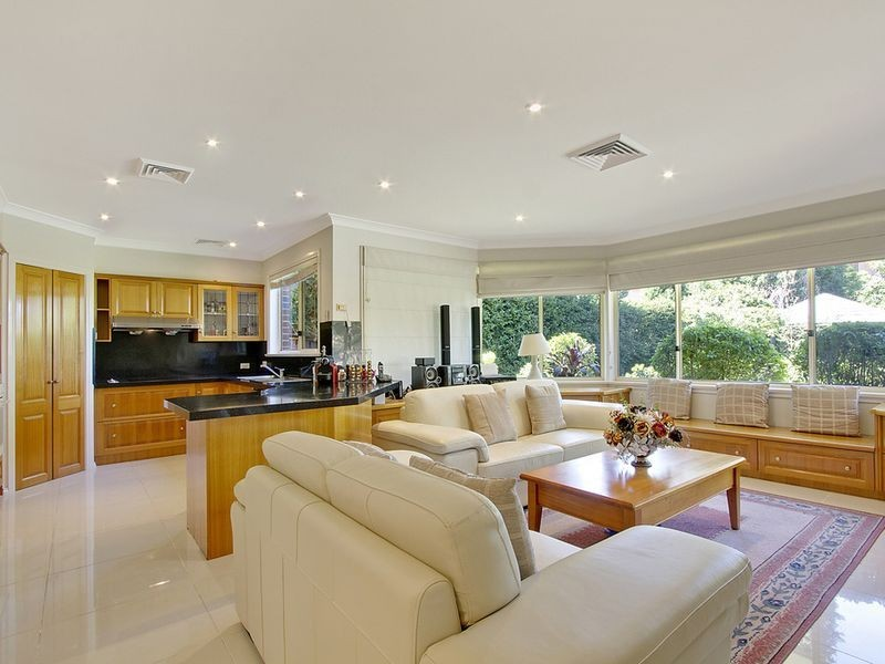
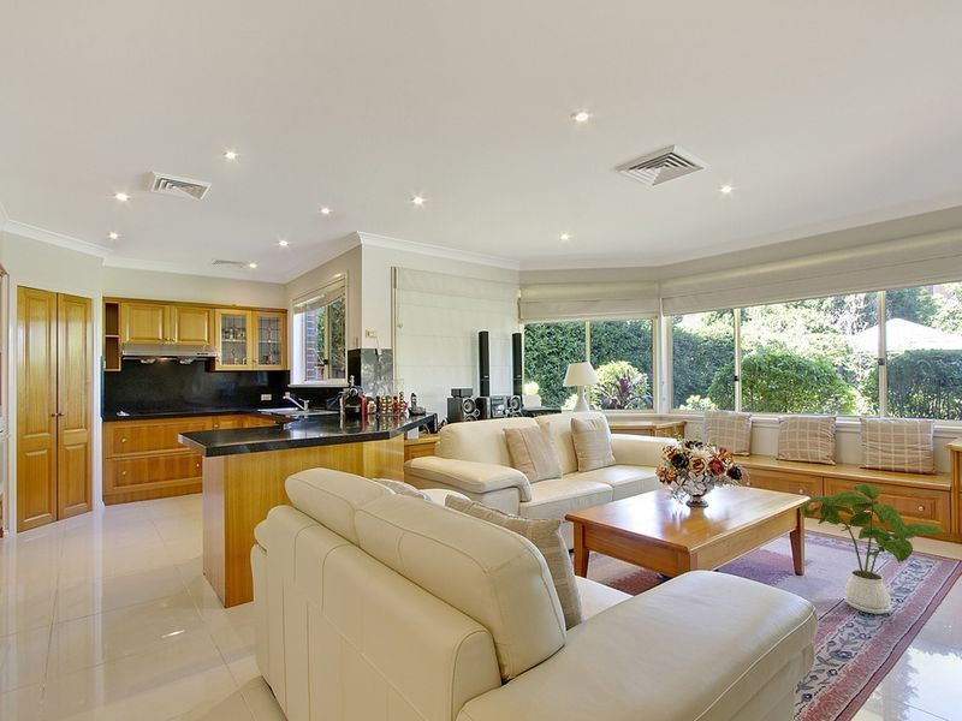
+ house plant (875, 550)
